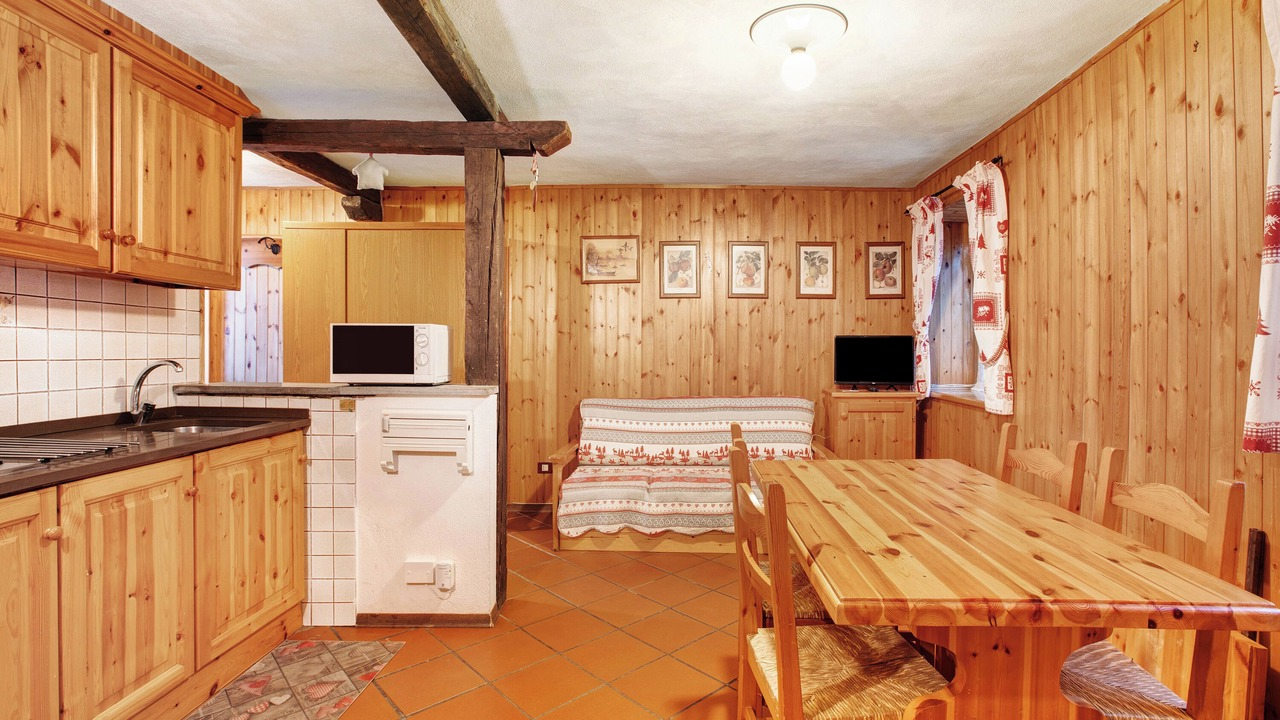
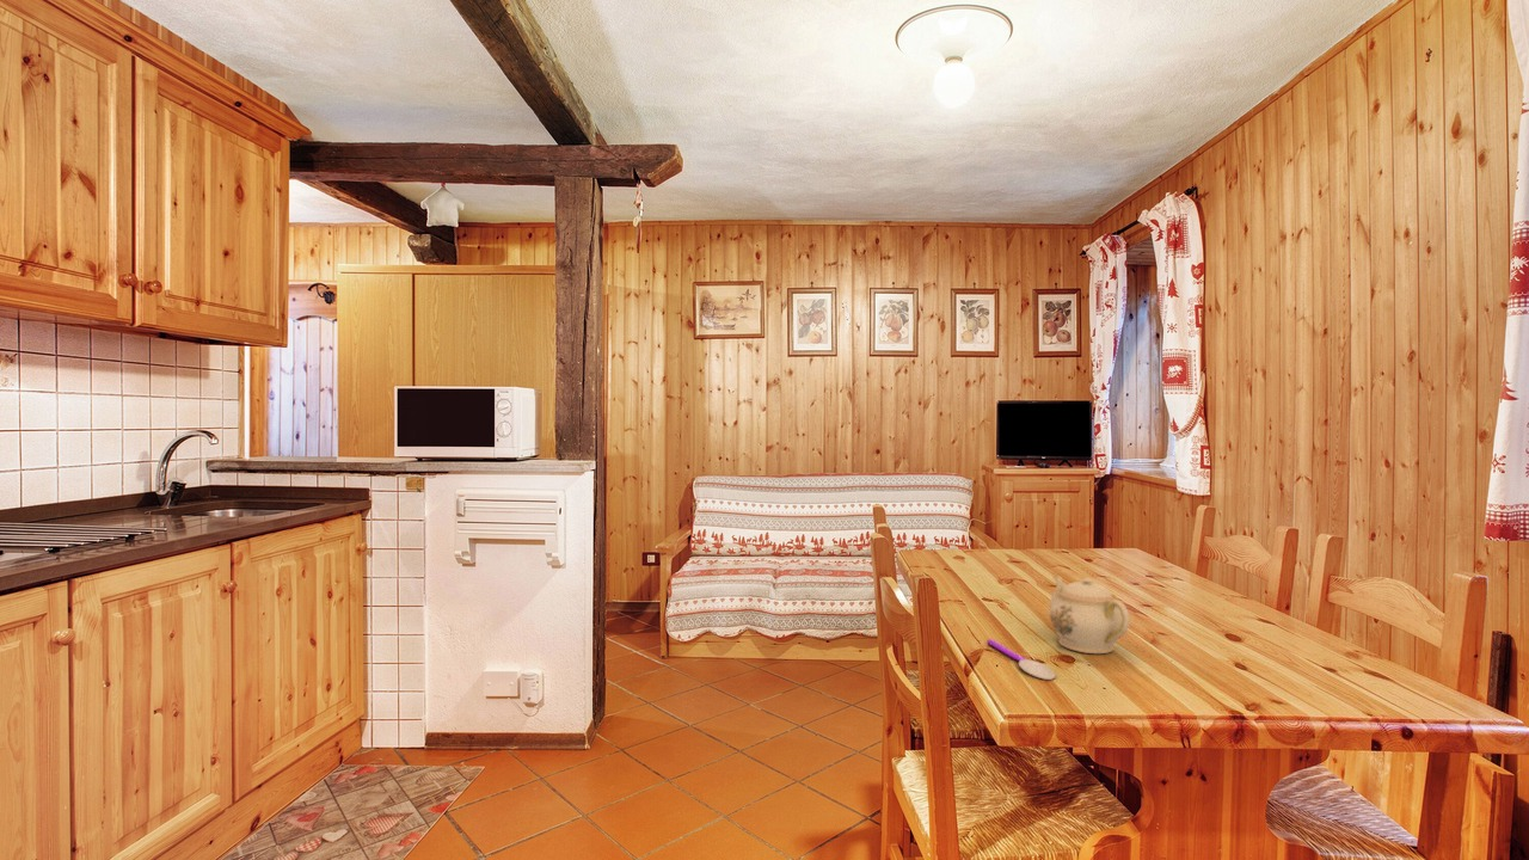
+ teapot (1088, 612)
+ spoon (1017, 656)
